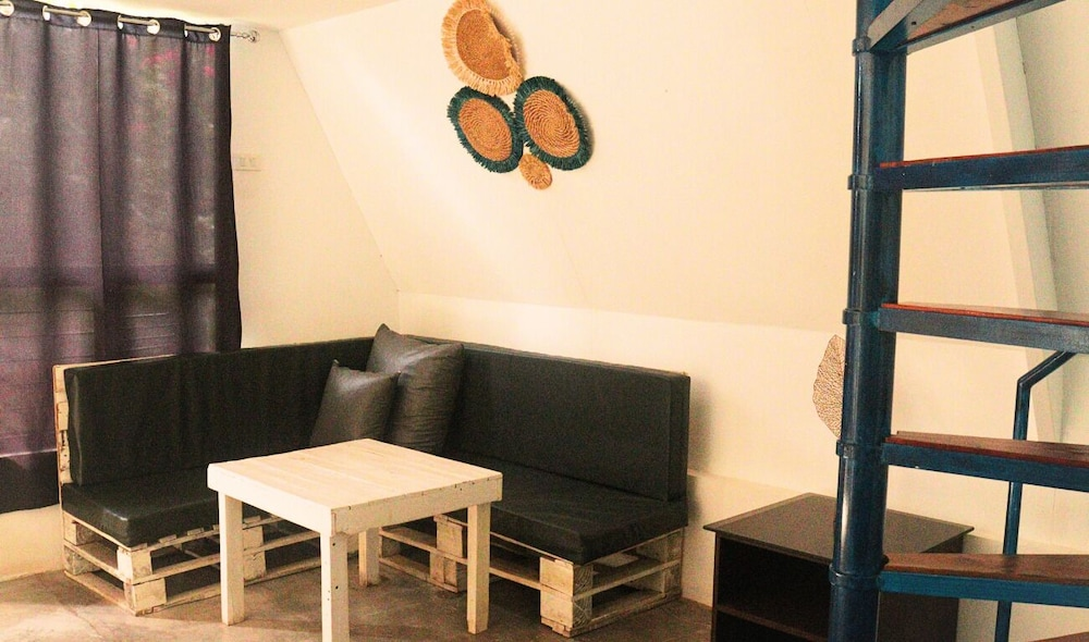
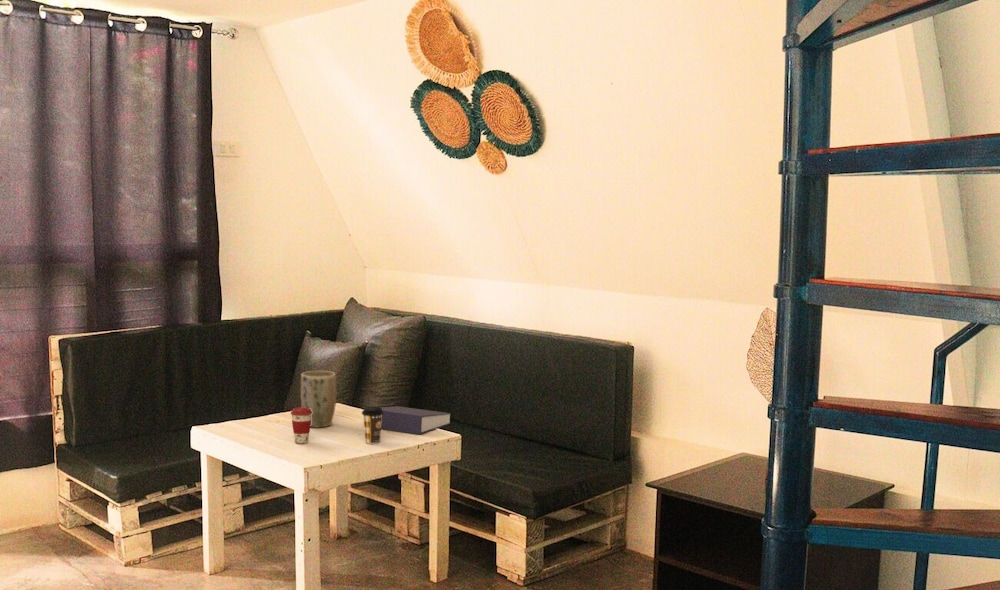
+ coffee cup (372, 425)
+ book (408, 416)
+ plant pot (318, 399)
+ coffee cup (301, 425)
